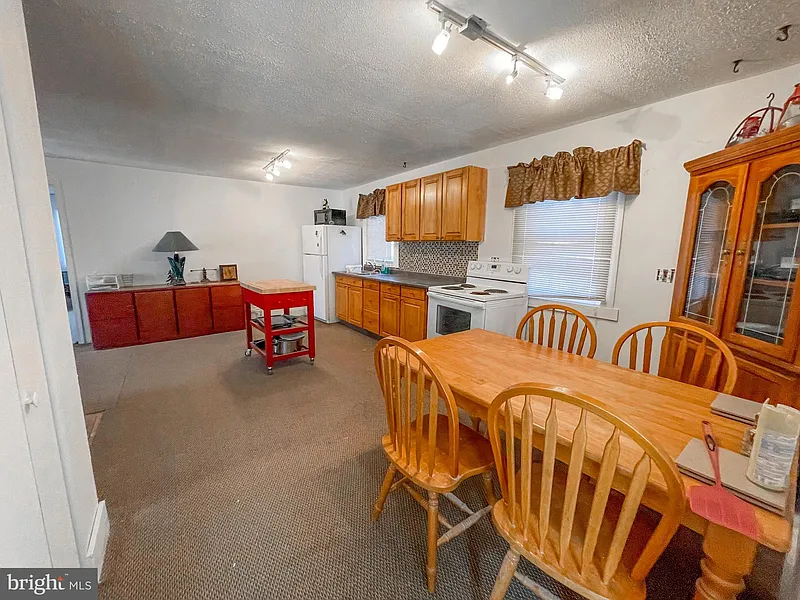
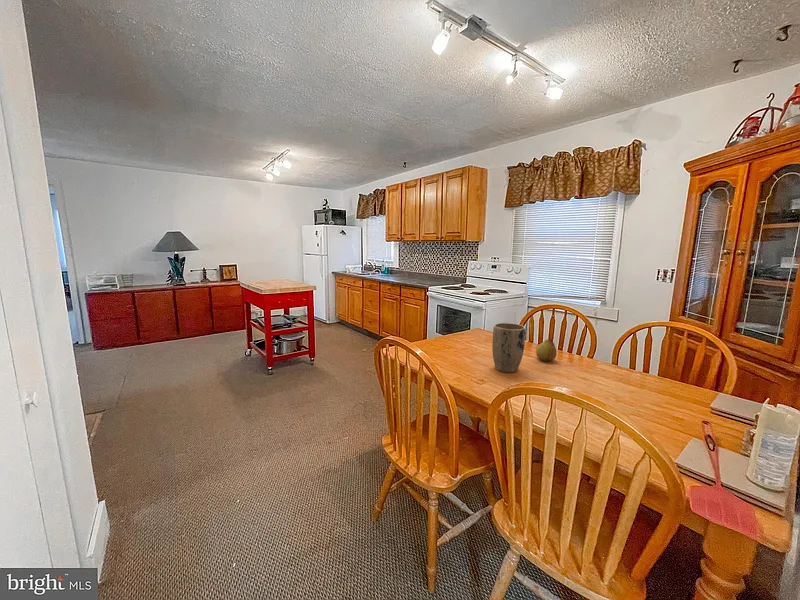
+ fruit (546, 348)
+ plant pot (508, 347)
